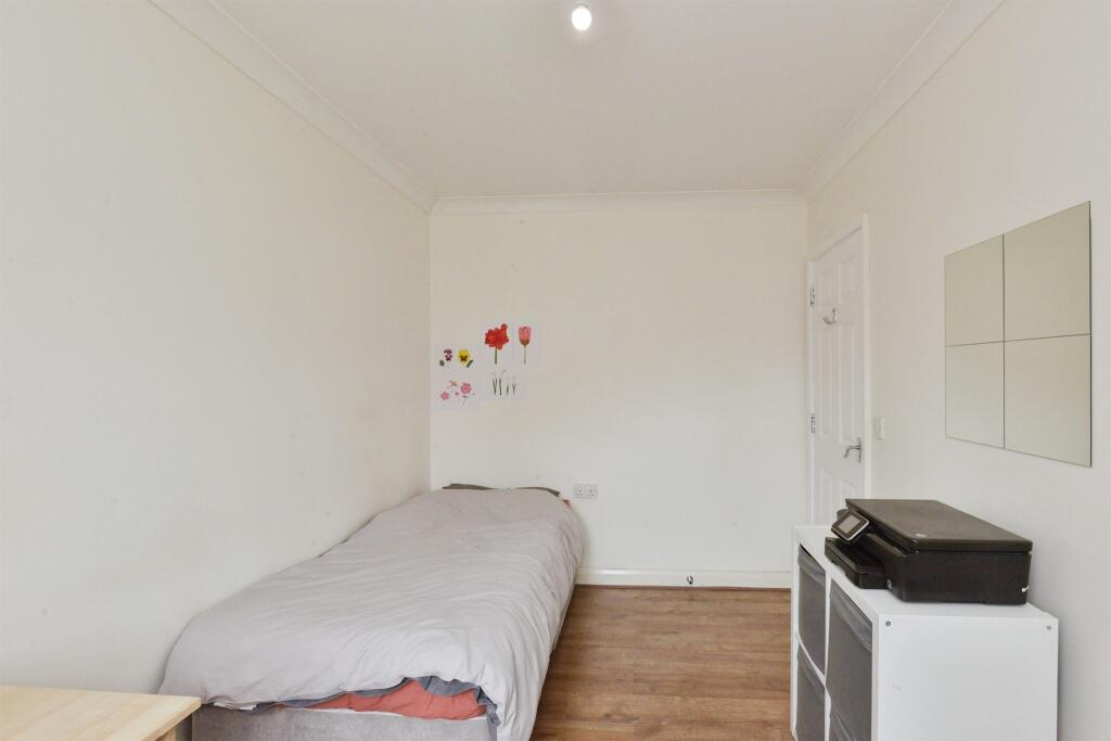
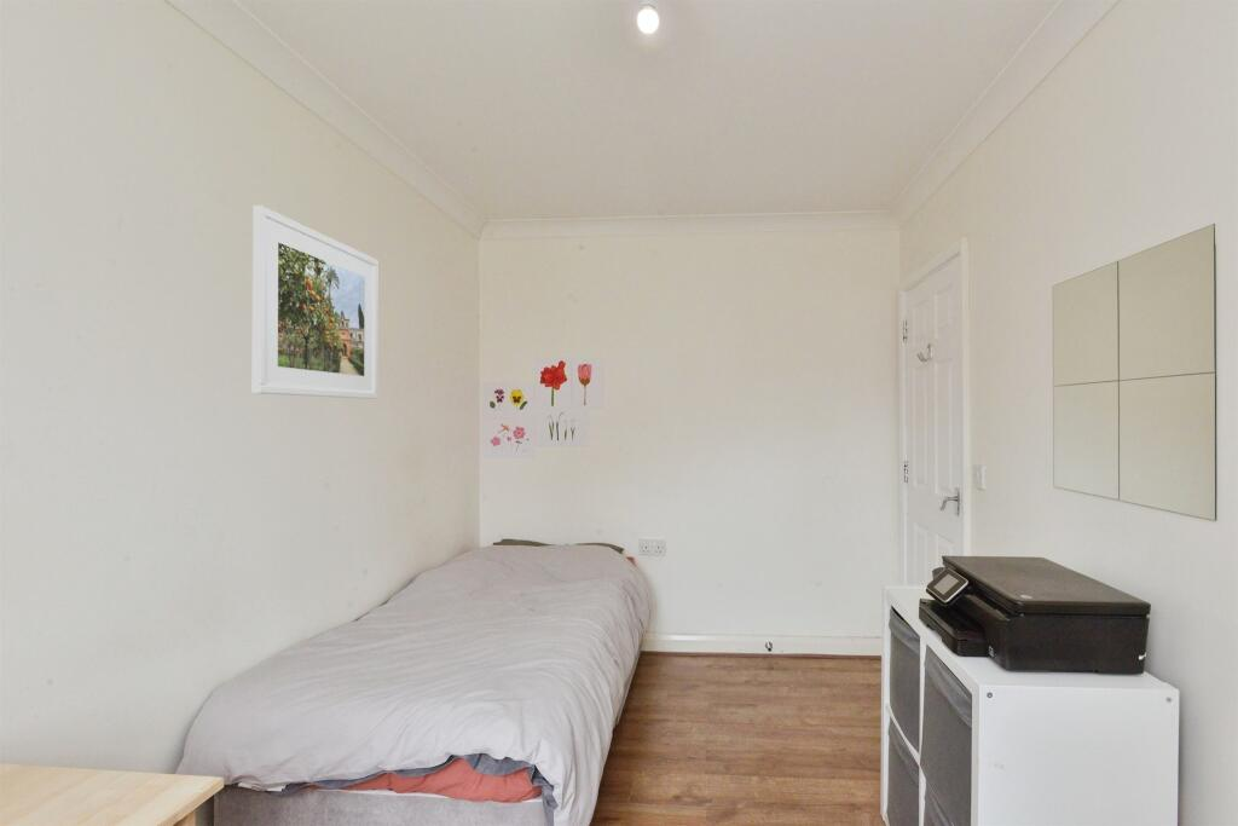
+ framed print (324, 316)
